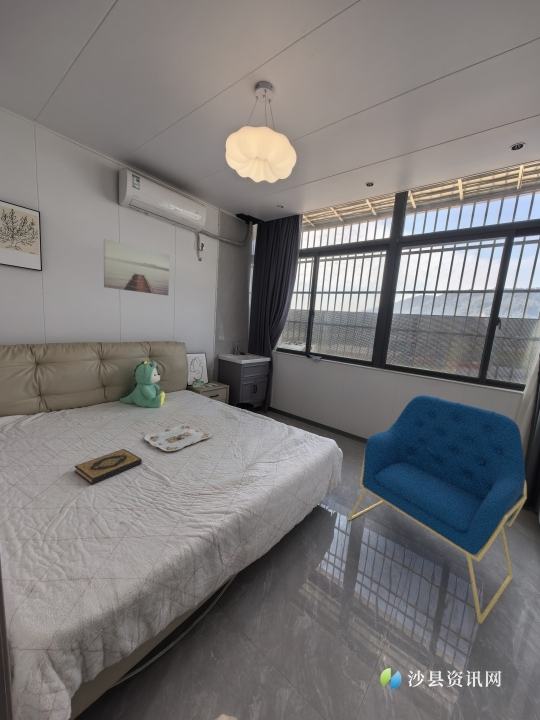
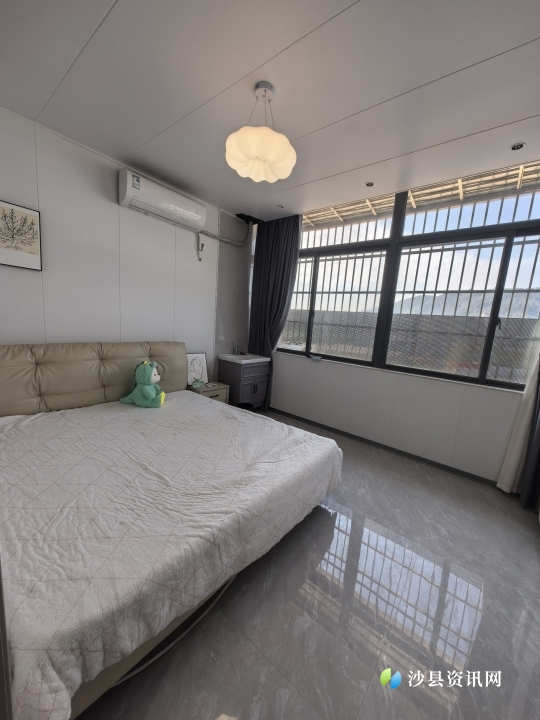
- wall art (139, 270)
- serving tray (179, 436)
- hardback book (109, 465)
- armchair (433, 479)
